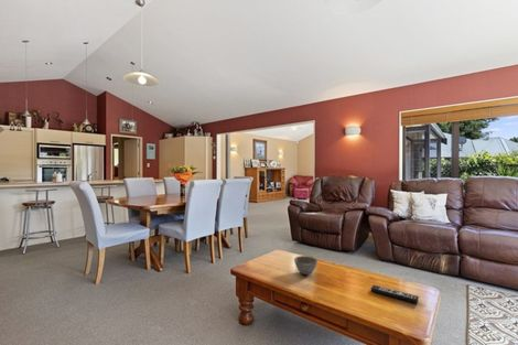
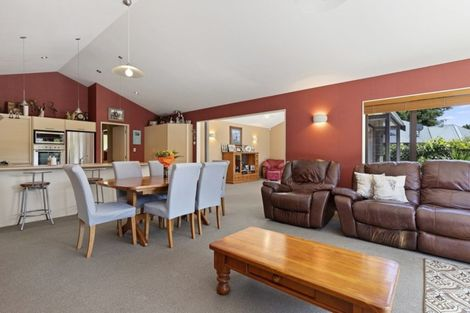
- bowl (305, 266)
- remote control (393, 293)
